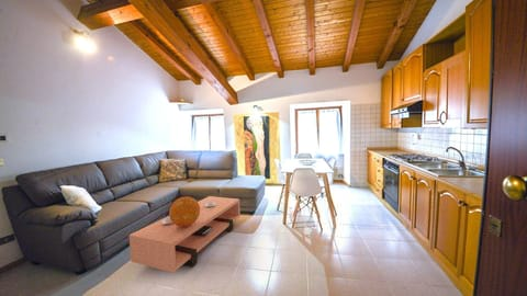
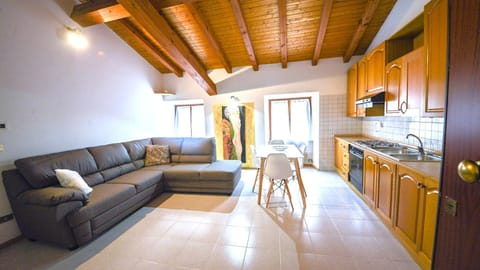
- decorative sphere (184, 210)
- coffee table (195, 225)
